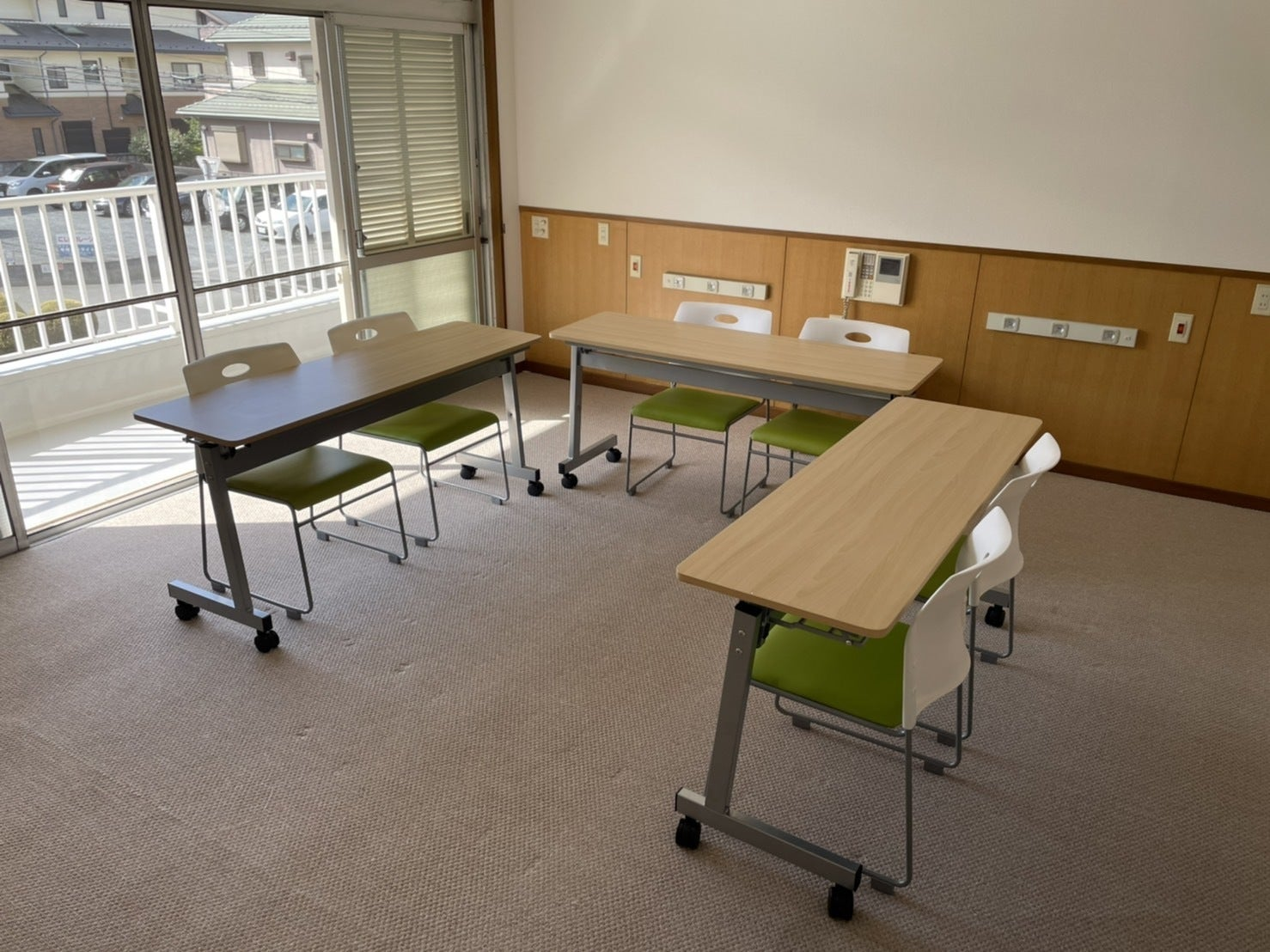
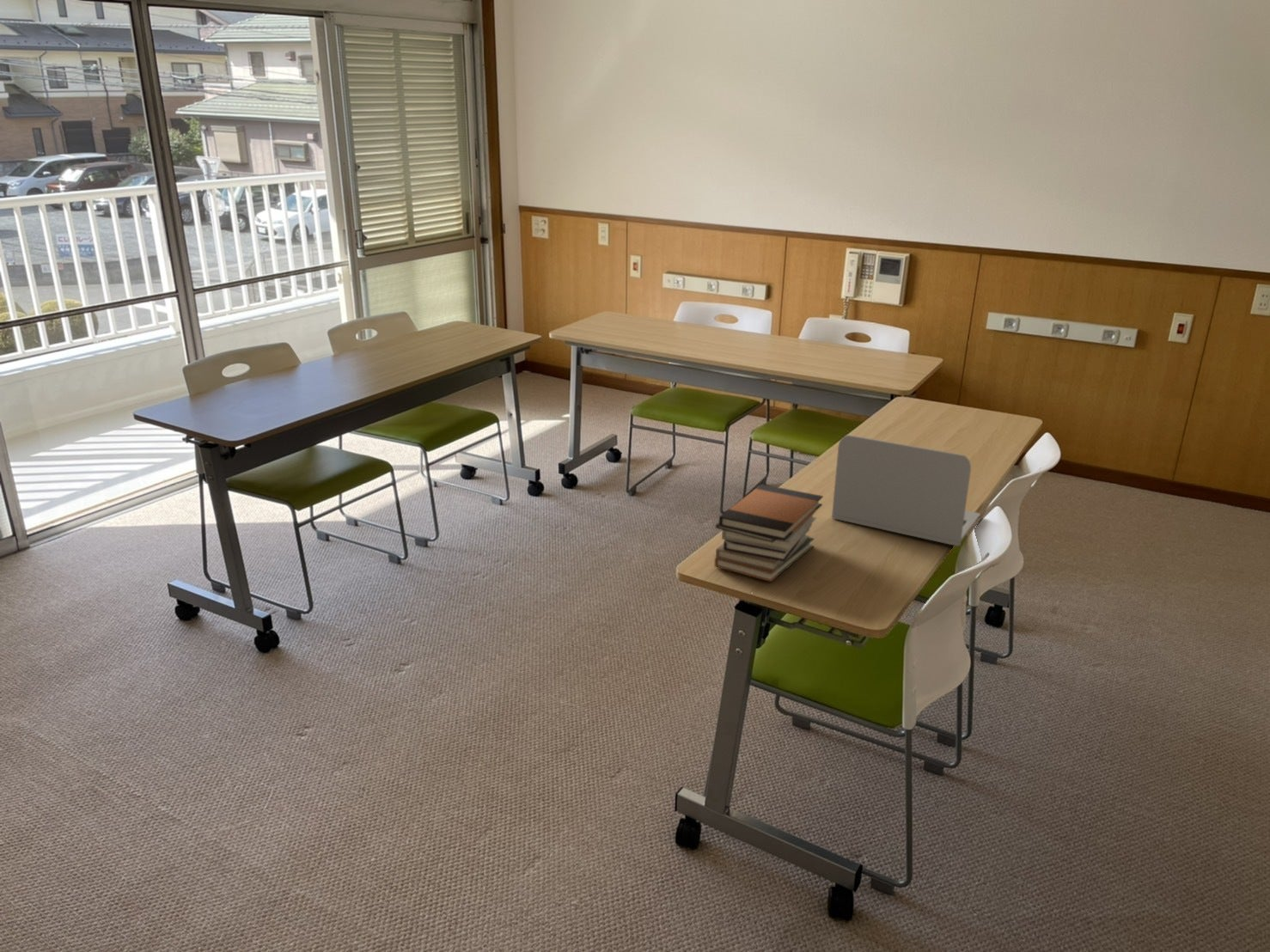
+ book stack (769, 530)
+ laptop (912, 476)
